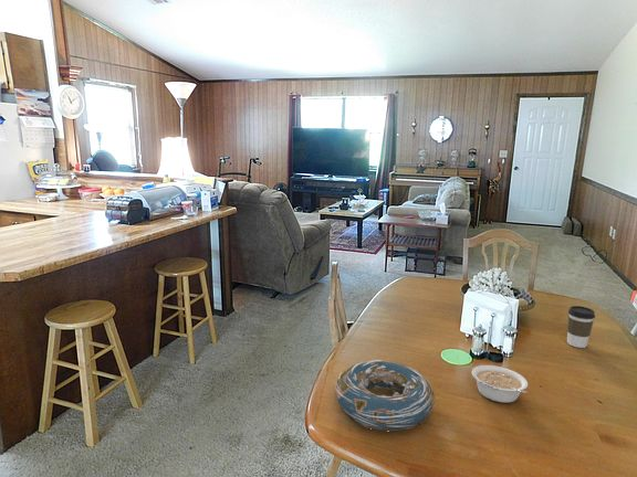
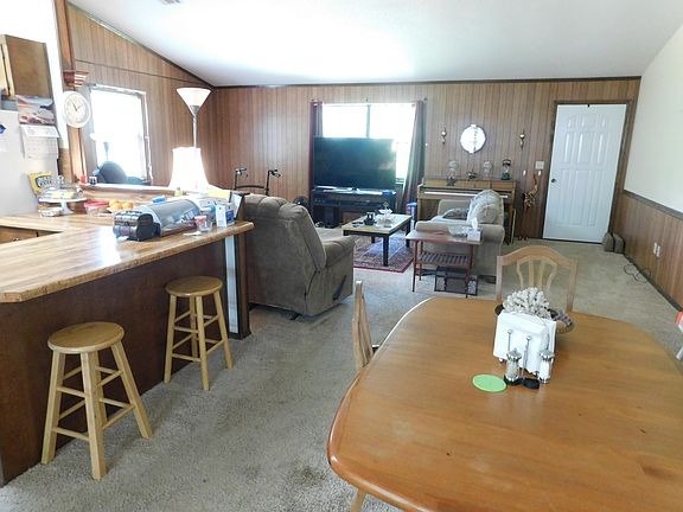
- decorative bowl (384, 395)
- coffee cup (578, 327)
- legume (500, 384)
